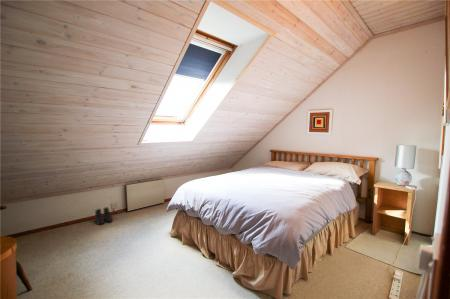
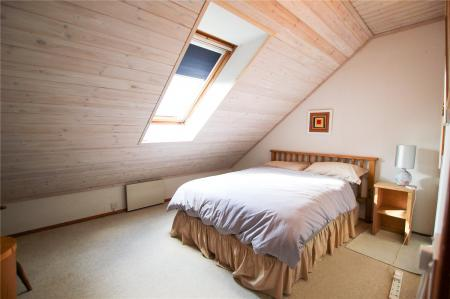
- boots (104, 214)
